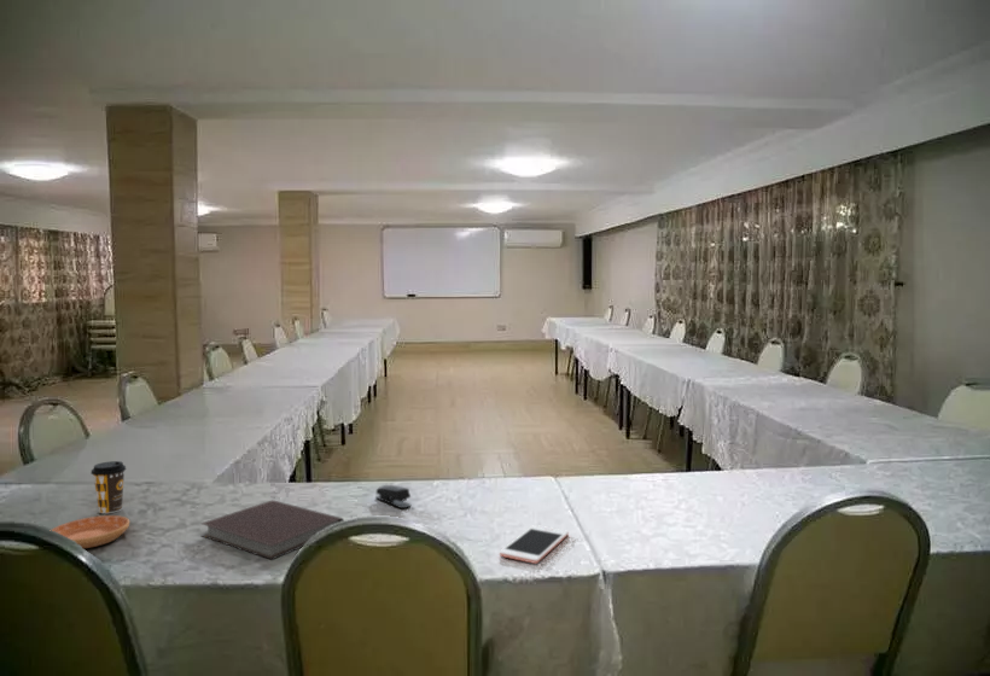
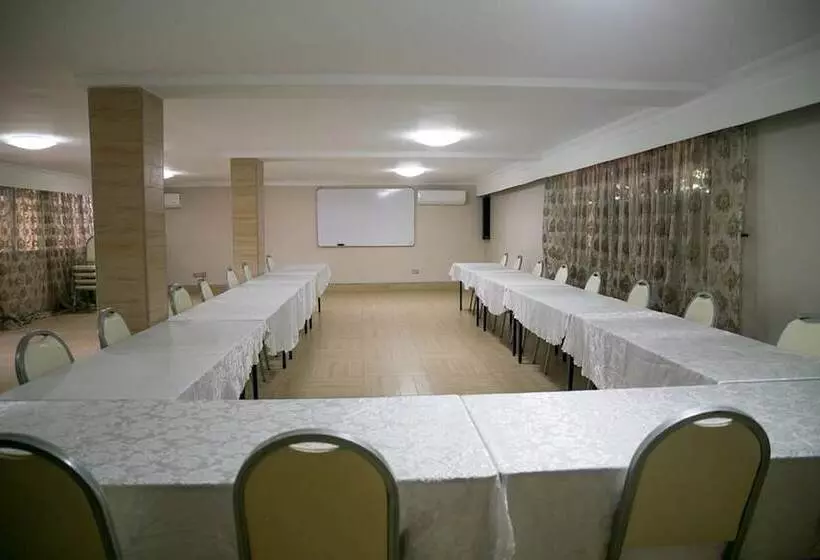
- coffee cup (109, 486)
- saucer (89, 532)
- stapler (392, 493)
- notebook (273, 526)
- cell phone (535, 542)
